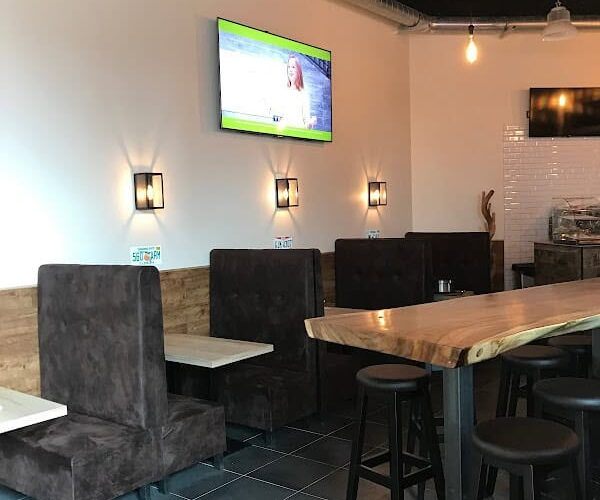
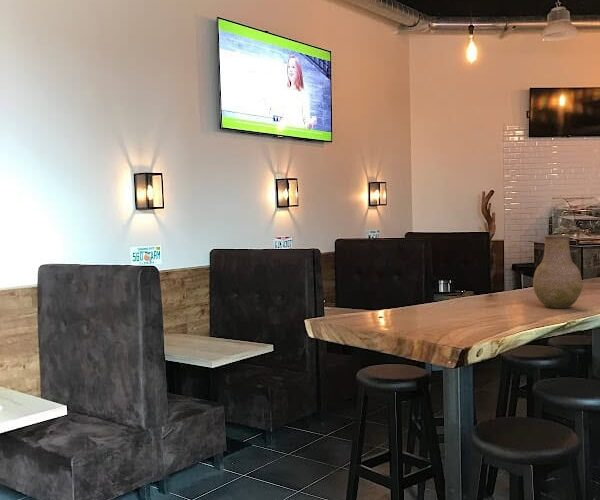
+ vase (557, 271)
